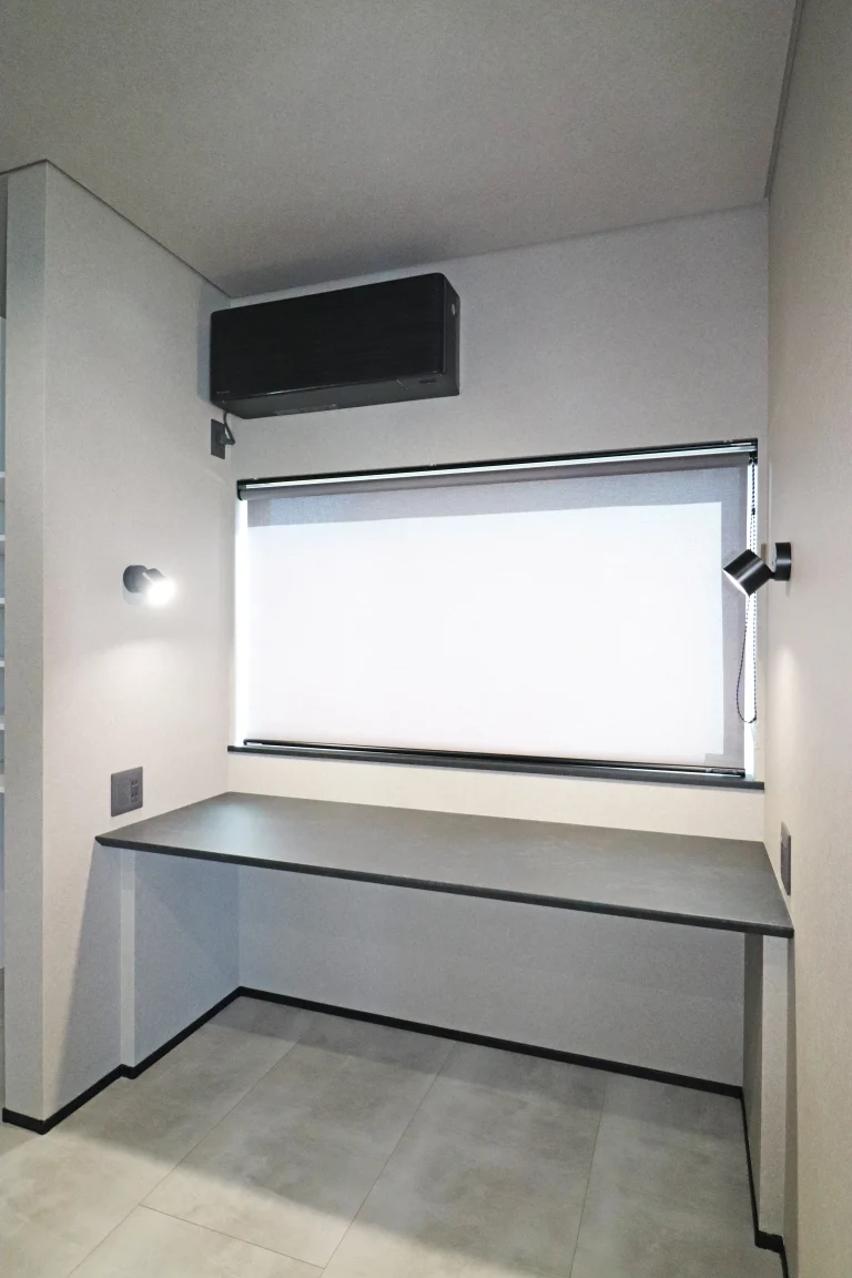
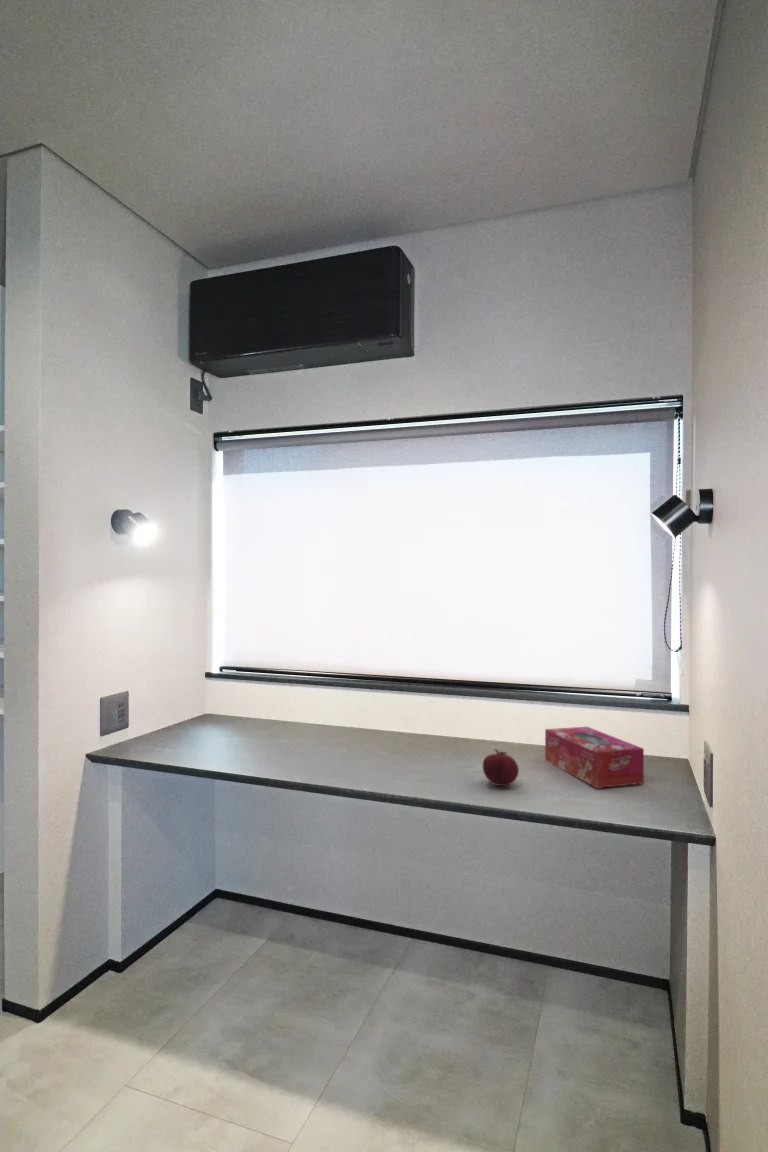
+ tissue box (591, 754)
+ fruit (500, 767)
